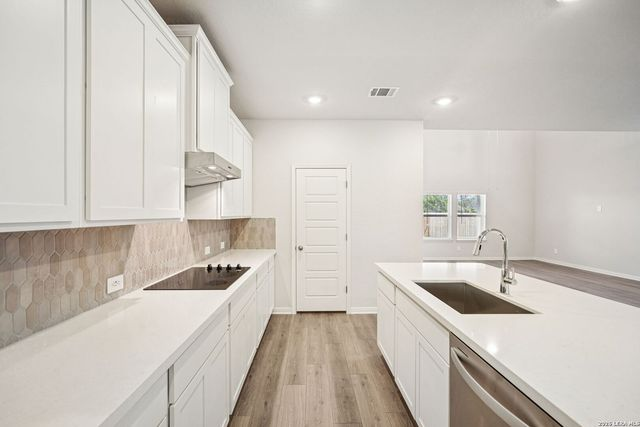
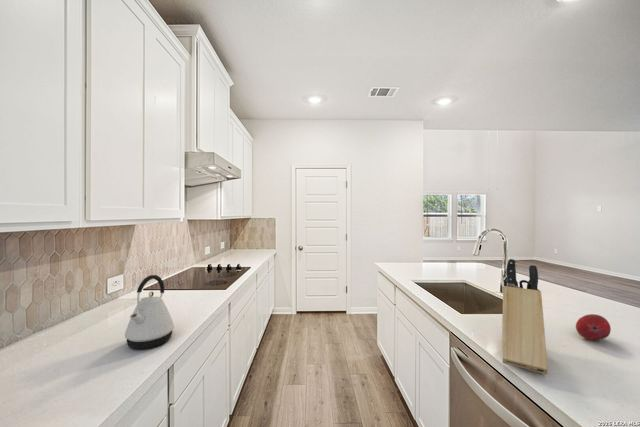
+ knife block (521, 306)
+ fruit (592, 326)
+ kettle (149, 308)
